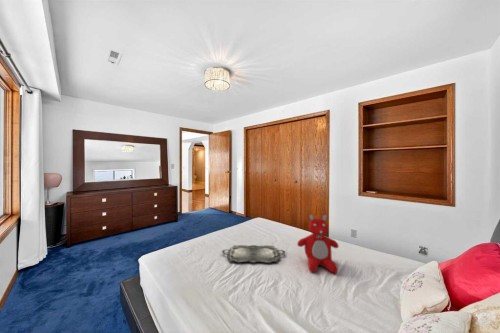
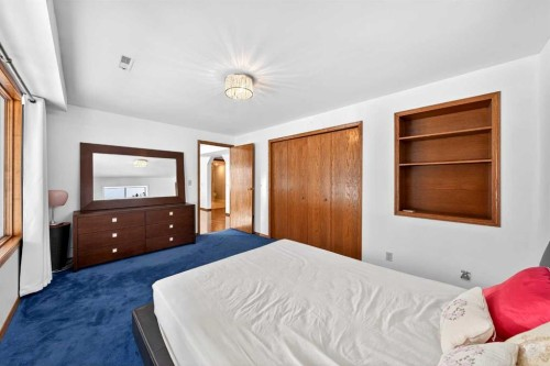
- teddy bear (319, 240)
- serving tray (253, 253)
